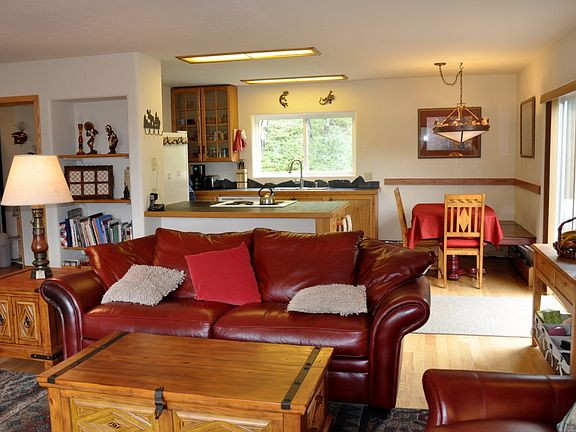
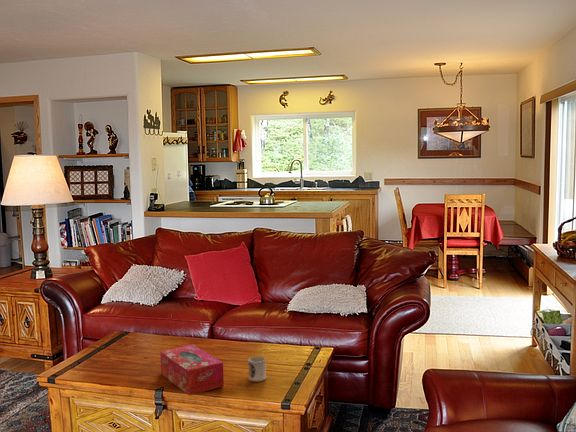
+ tissue box (191, 368)
+ cup (255, 367)
